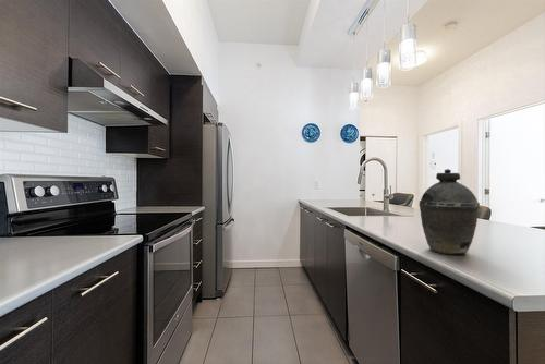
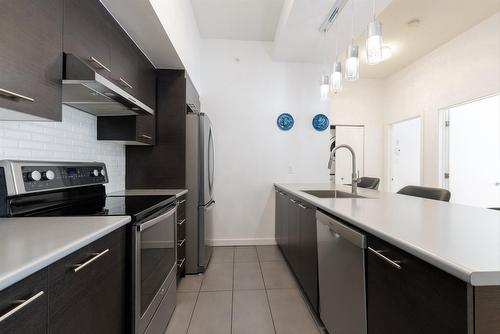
- kettle (447, 209)
